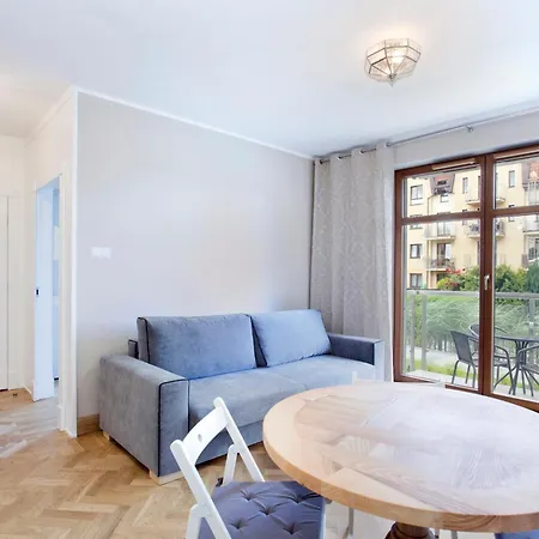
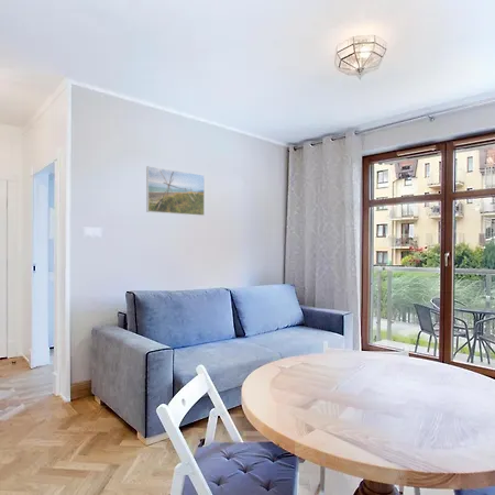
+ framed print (176, 193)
